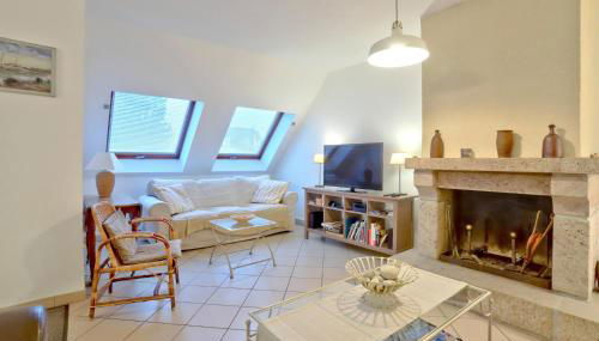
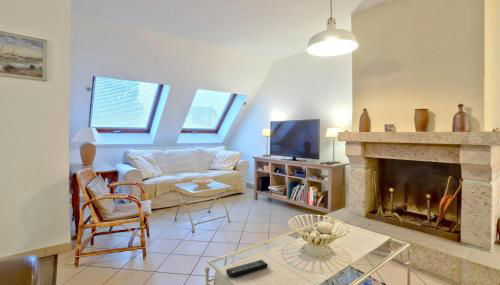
+ remote control (247, 268)
